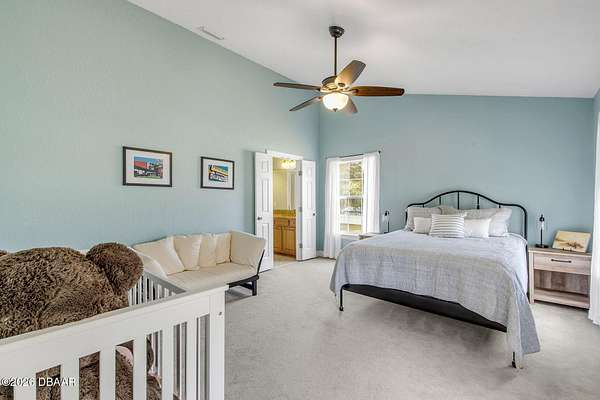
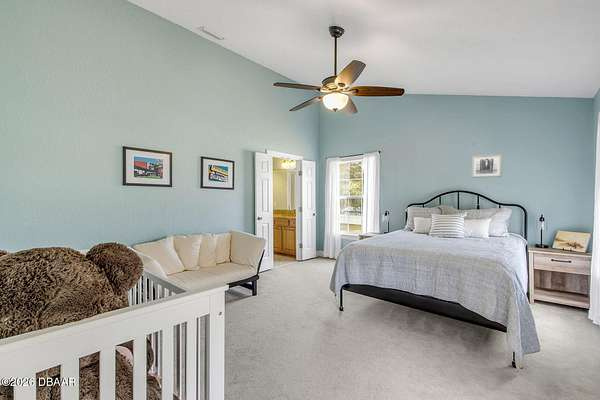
+ wall art (486, 166)
